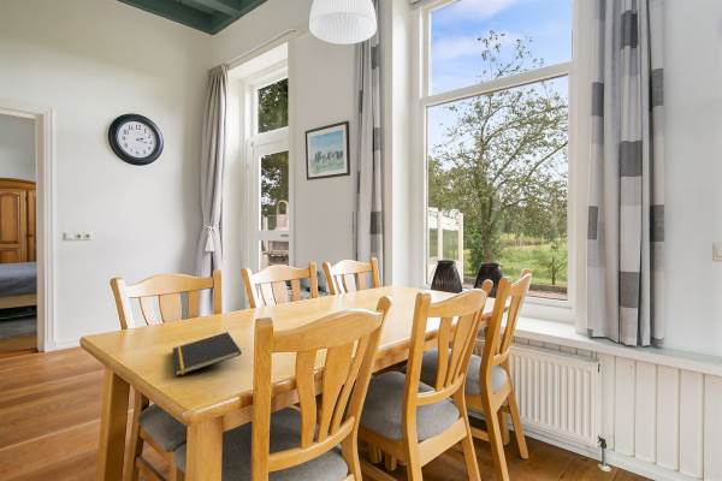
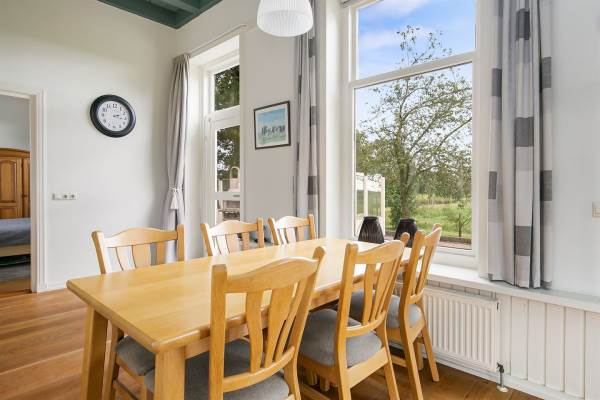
- notepad (205, 351)
